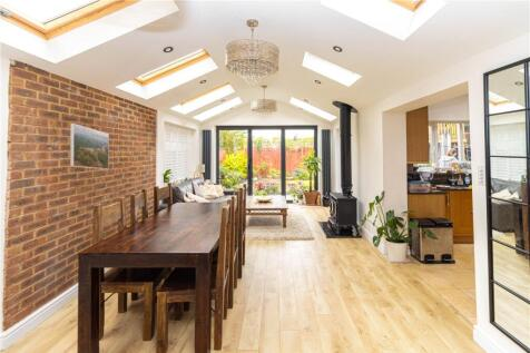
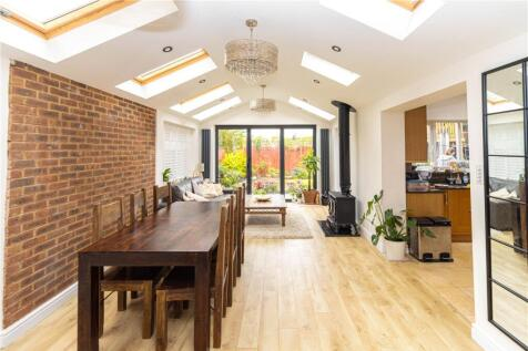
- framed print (91, 148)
